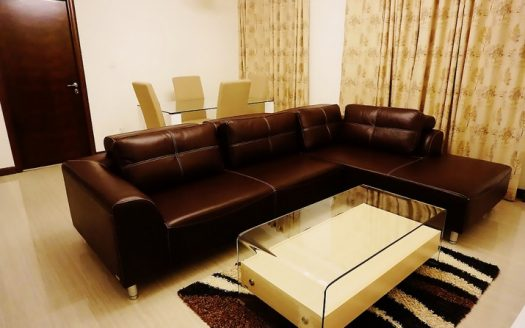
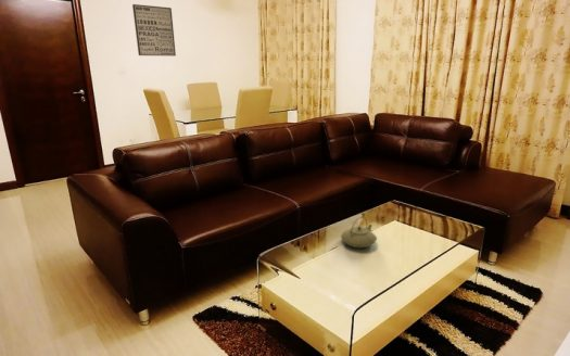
+ wall art (154, 30)
+ teapot (360, 229)
